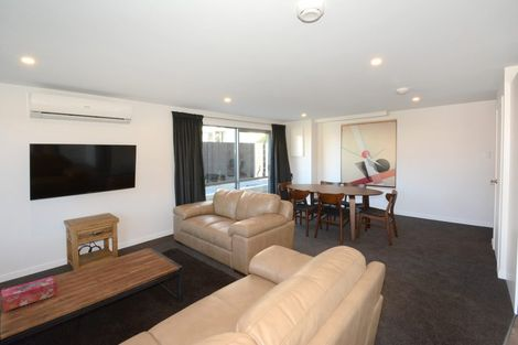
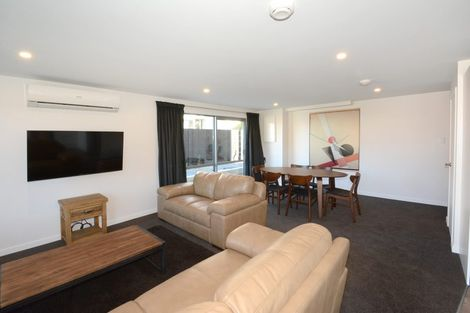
- tissue box (30, 292)
